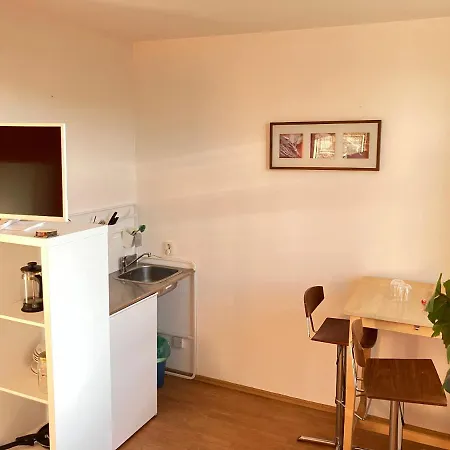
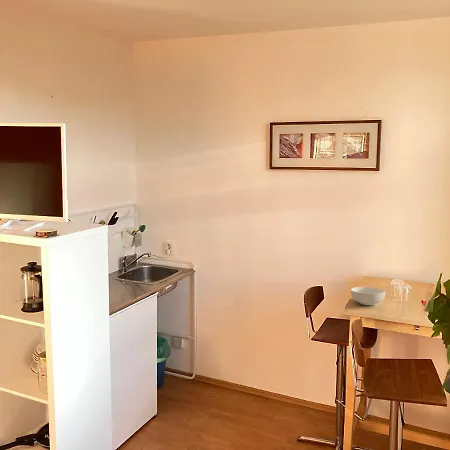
+ cereal bowl (367, 296)
